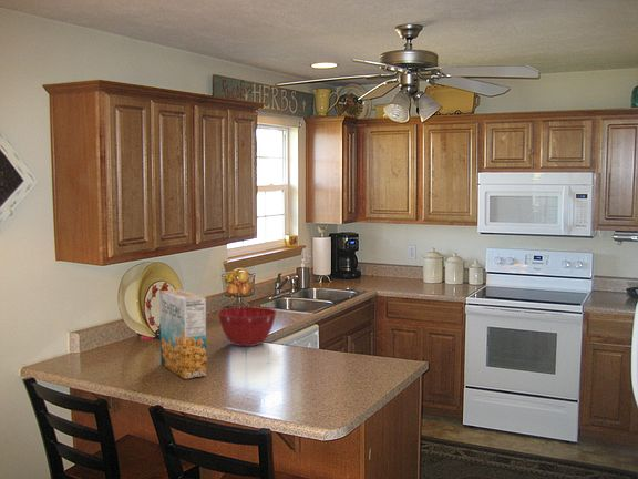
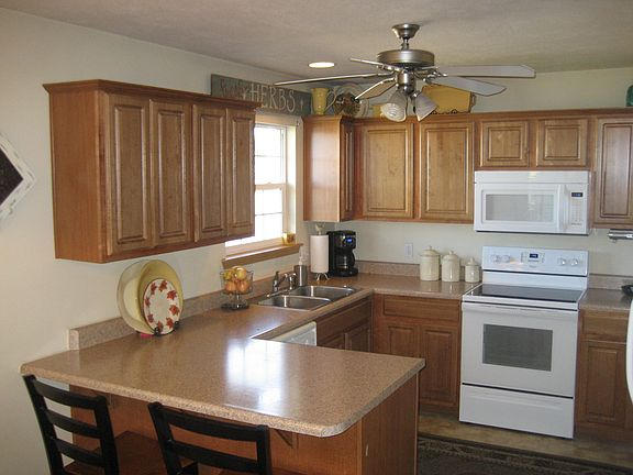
- cereal box (182, 332)
- mixing bowl (247, 327)
